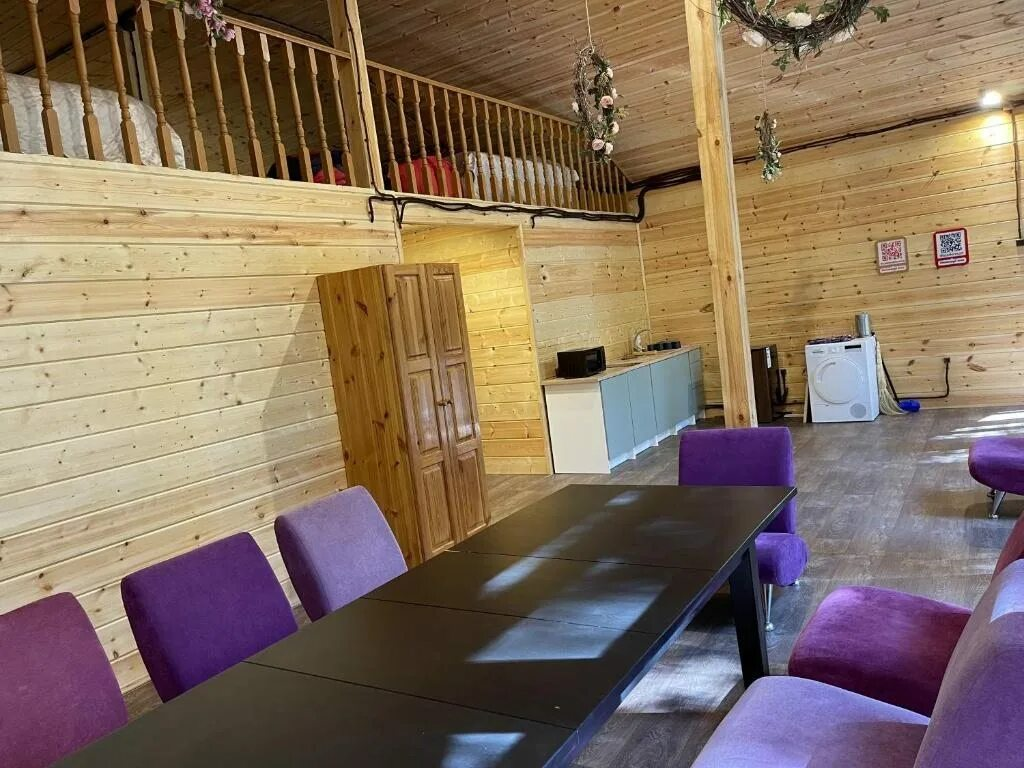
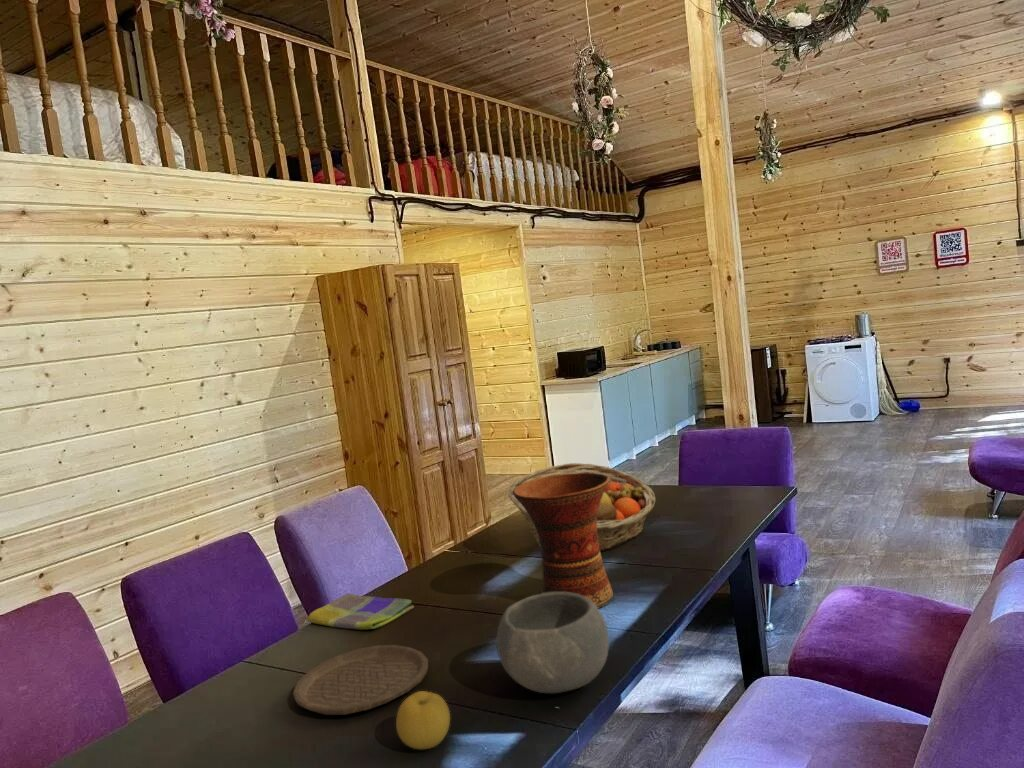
+ fruit (423, 719)
+ fruit basket (598, 509)
+ dish towel (359, 610)
+ vase (567, 541)
+ bowl (552, 645)
+ plate (362, 679)
